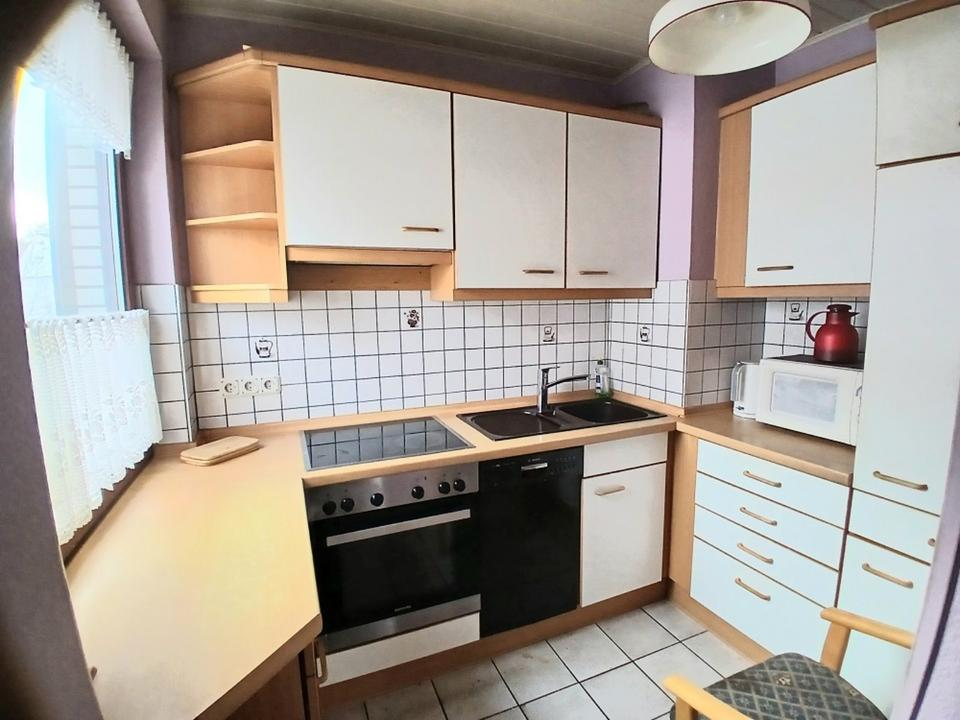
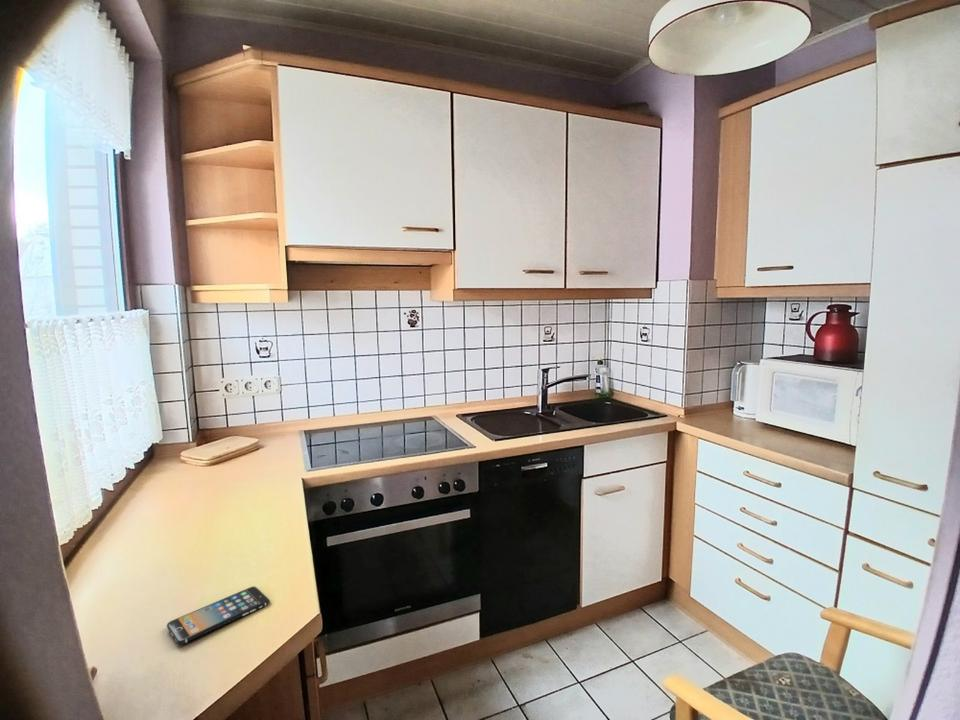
+ smartphone (220, 613)
